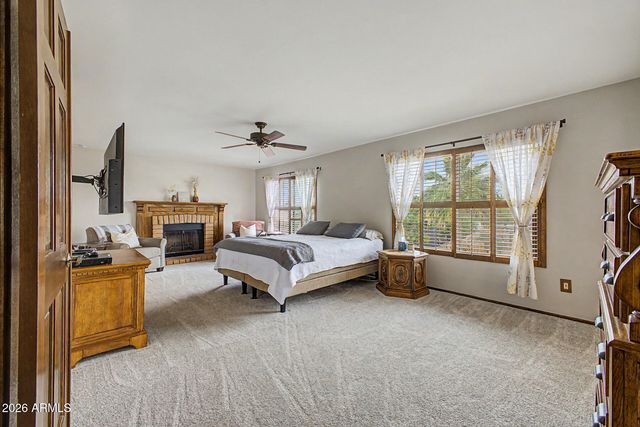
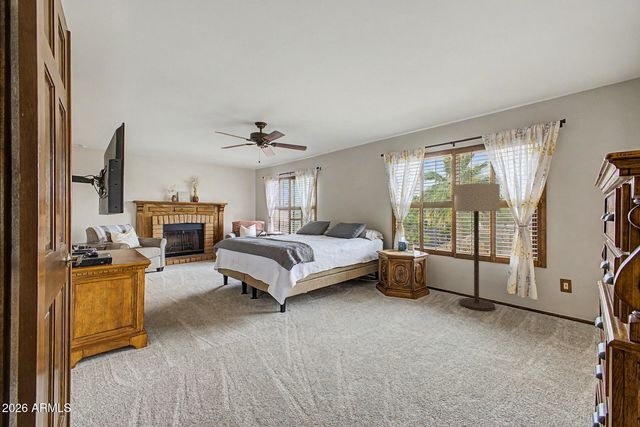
+ floor lamp (476, 245)
